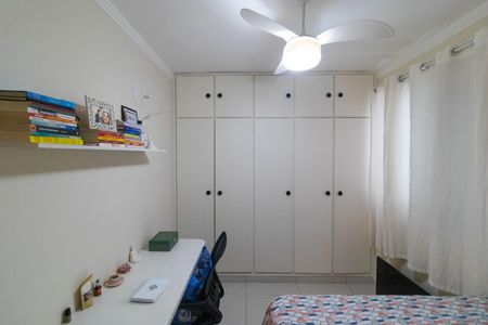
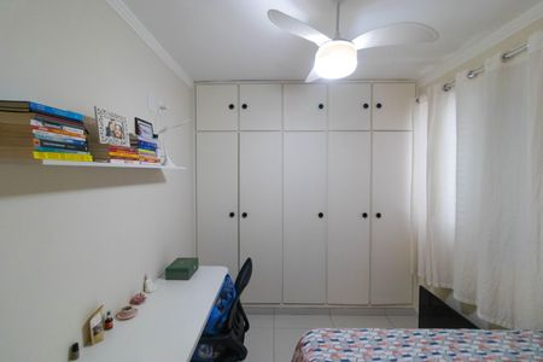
- notepad (152, 289)
